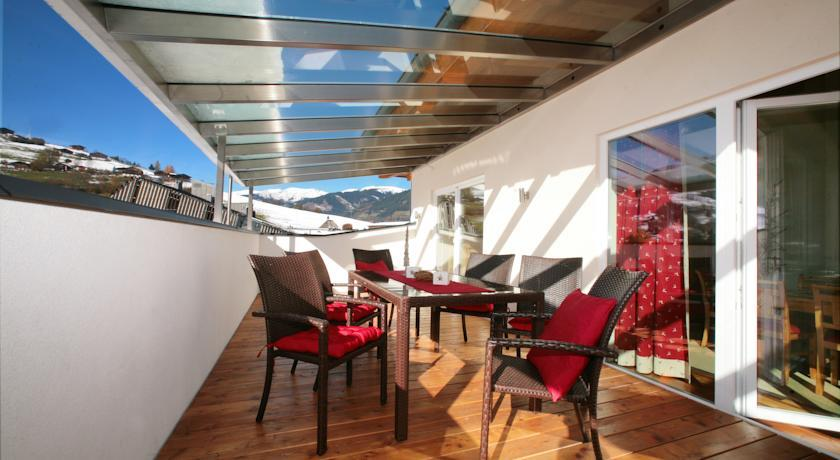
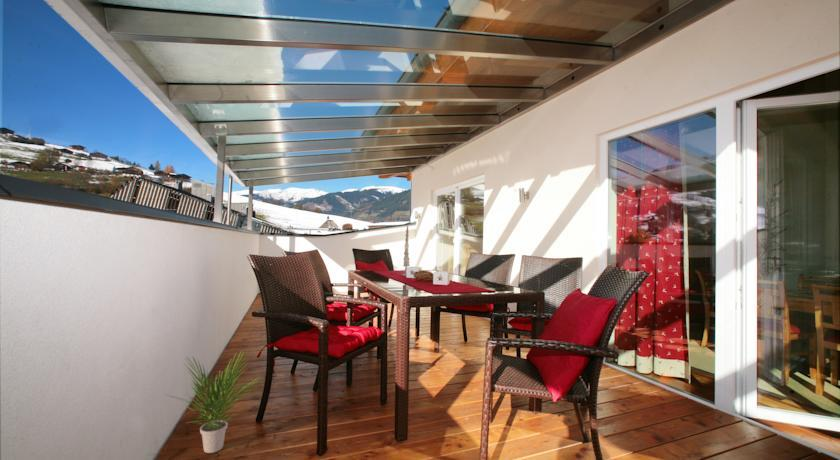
+ potted plant (215, 403)
